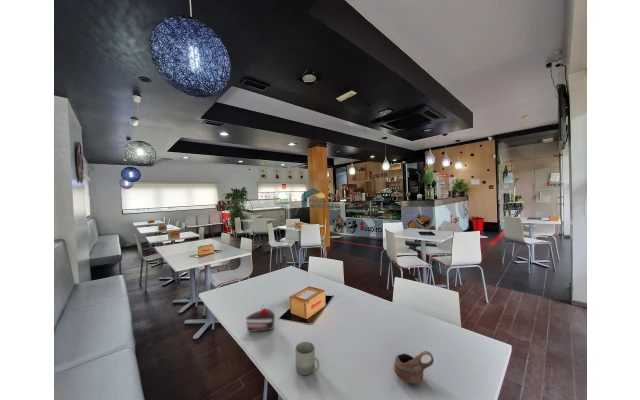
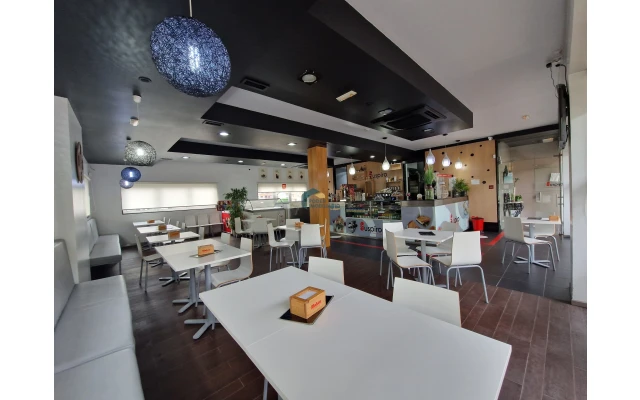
- cup (412, 365)
- cup (308, 359)
- slice of cake (263, 315)
